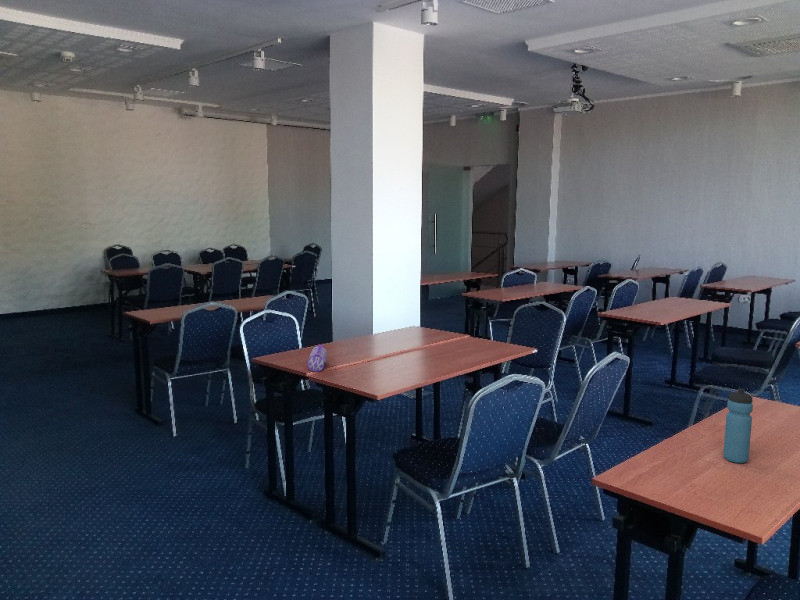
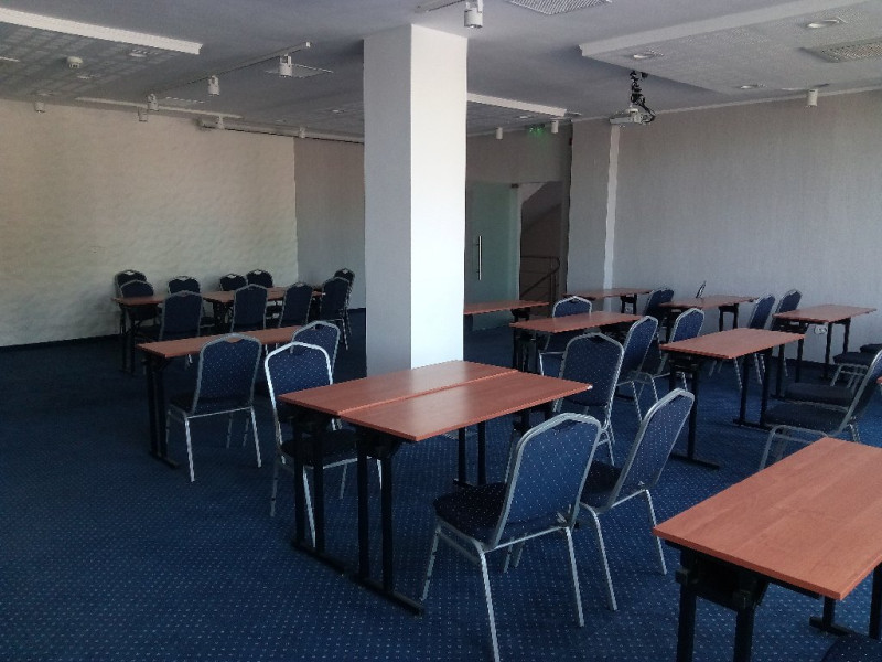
- pencil case (317, 357)
- water bottle (738, 424)
